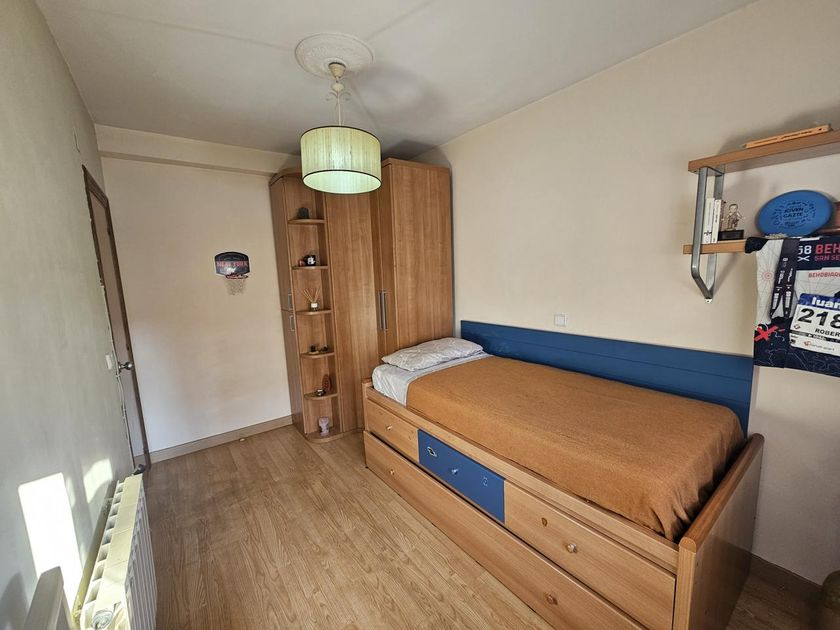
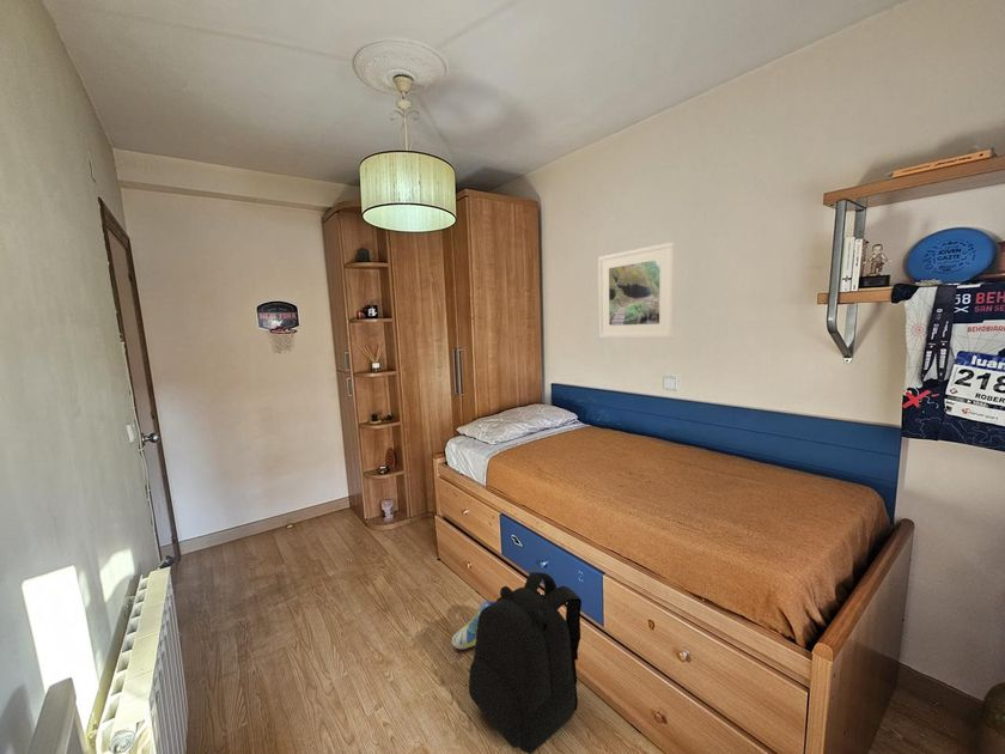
+ backpack (529, 649)
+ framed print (633, 294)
+ sneaker (477, 619)
